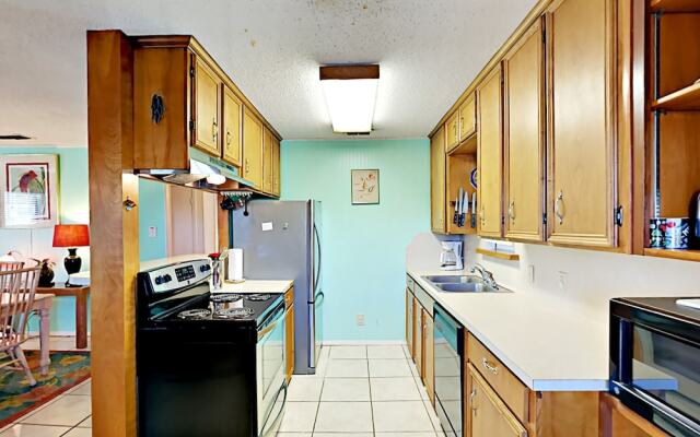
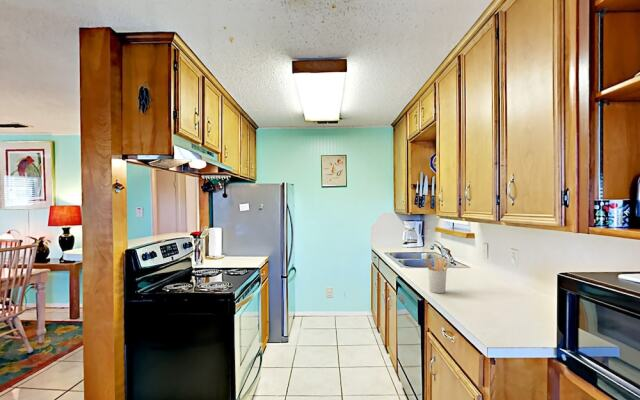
+ utensil holder (438, 273)
